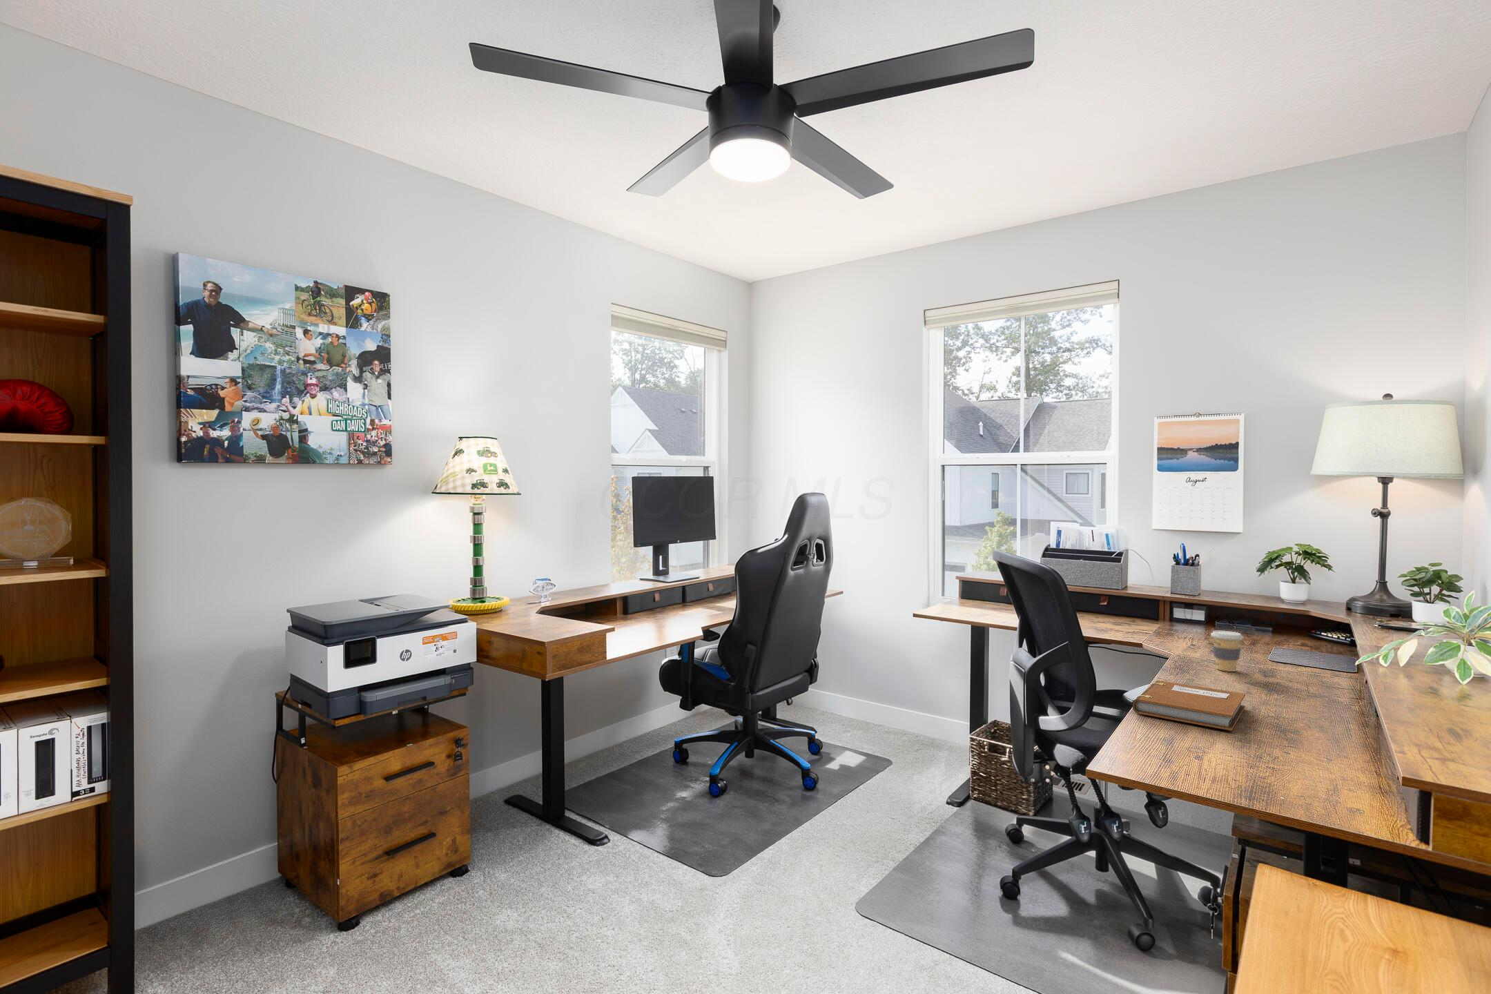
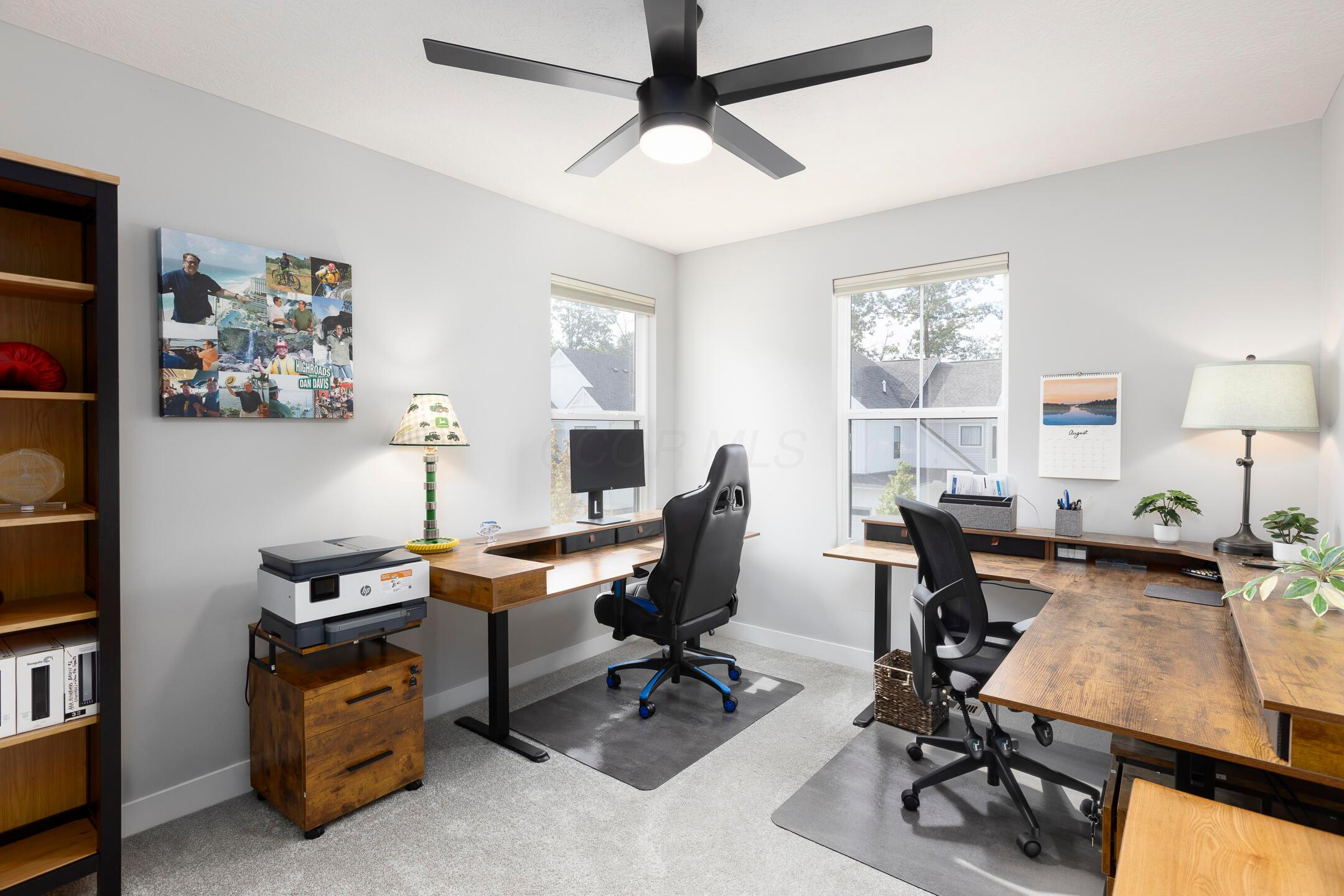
- notebook (1189, 702)
- coffee cup (1226, 651)
